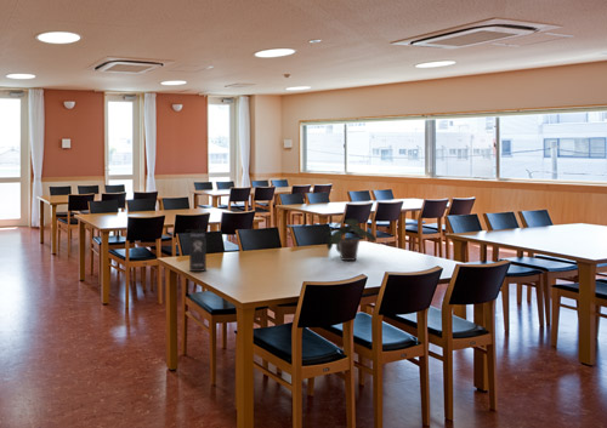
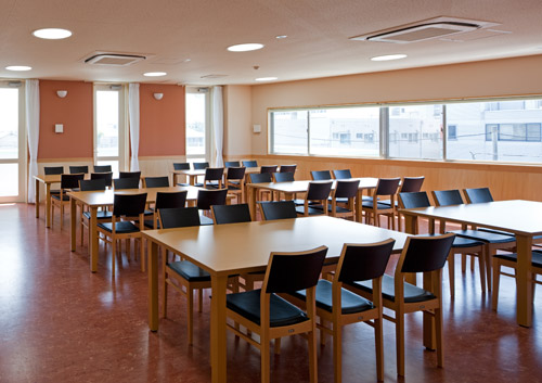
- thermos bottle (195, 246)
- potted plant (348, 238)
